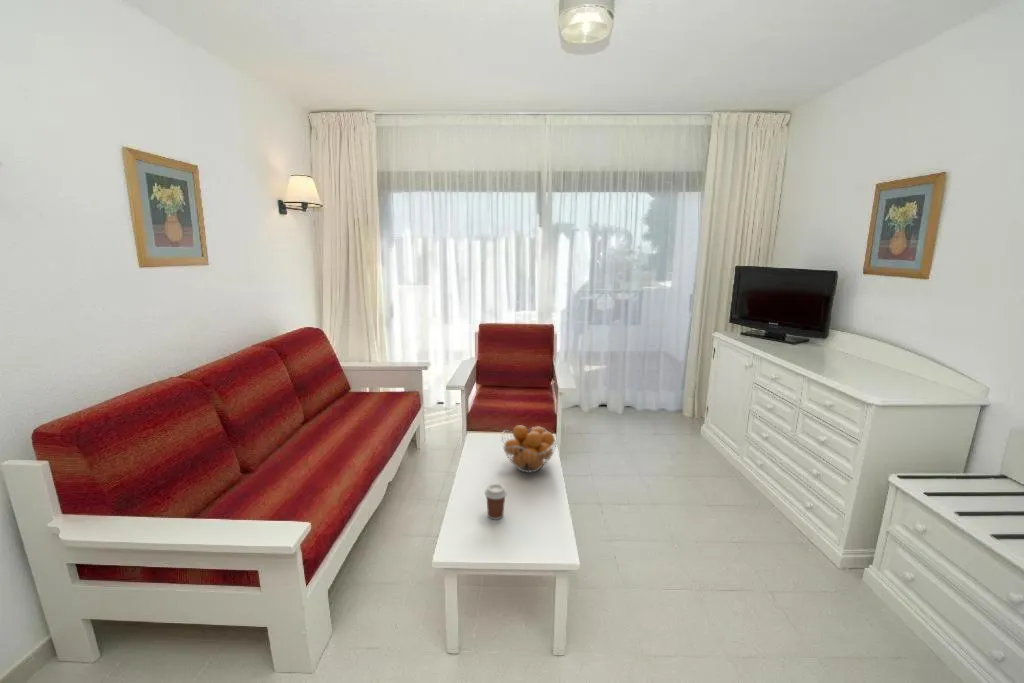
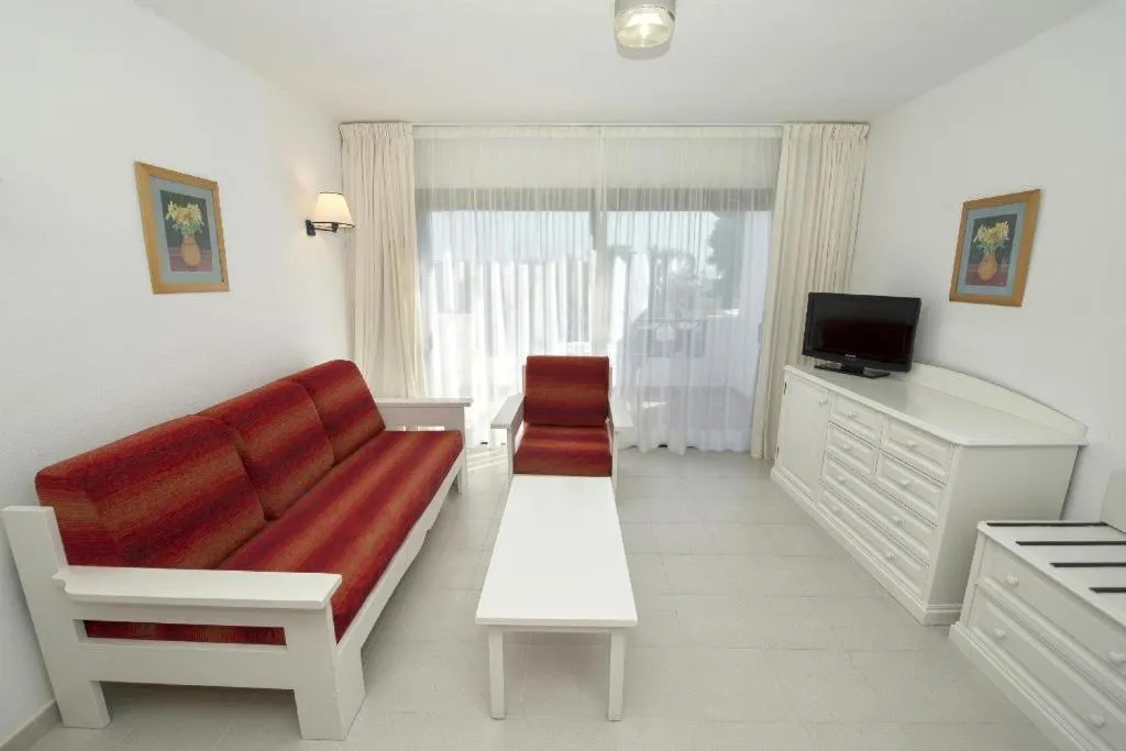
- coffee cup (495, 501)
- fruit basket (529, 447)
